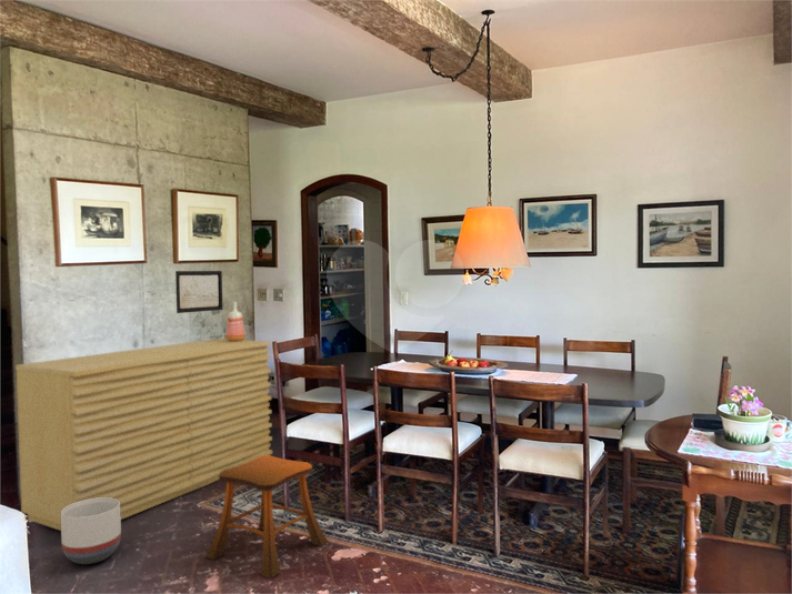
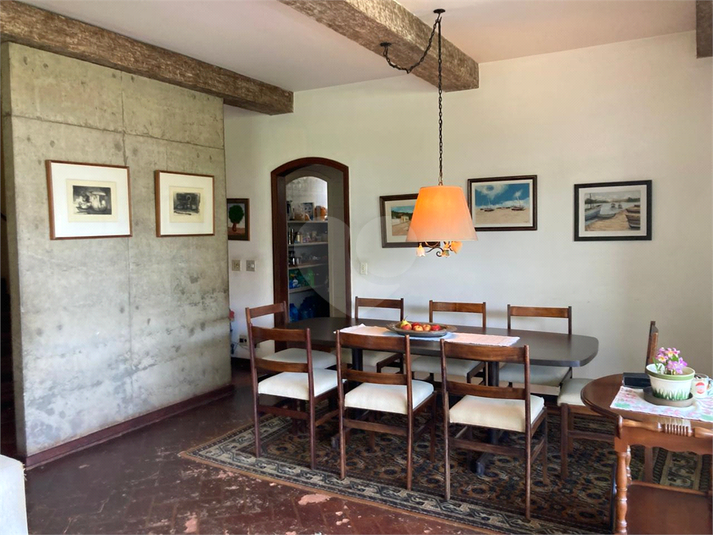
- vase (234, 321)
- stool (267, 507)
- sideboard (161, 420)
- planter (91, 533)
- wall art (200, 291)
